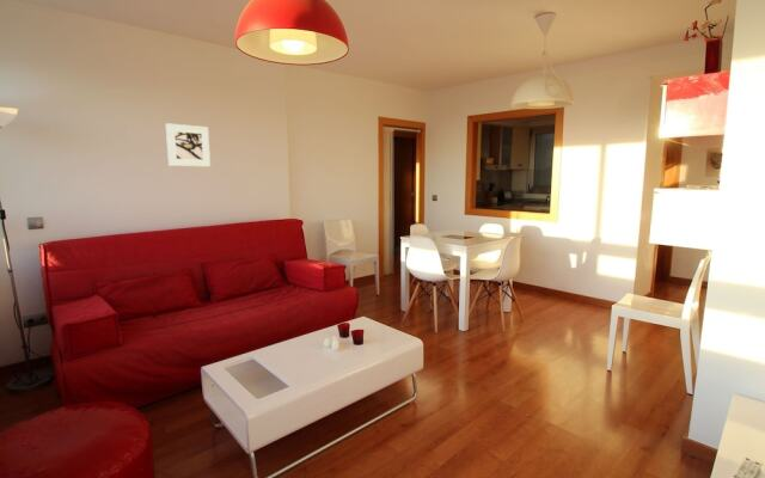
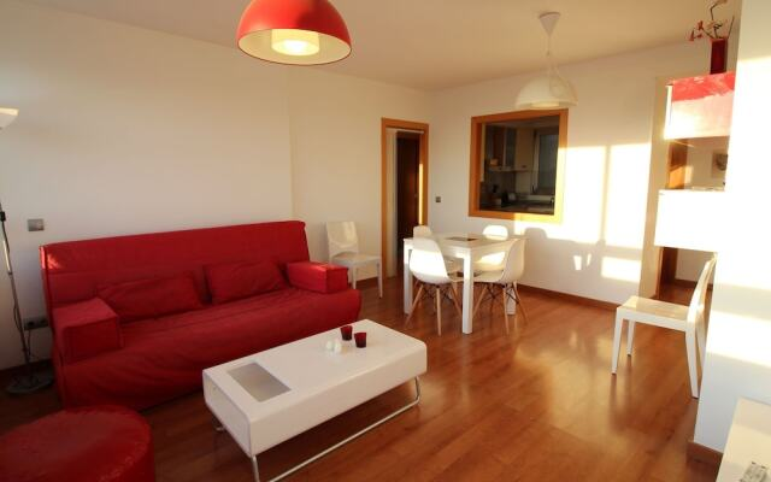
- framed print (189, 146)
